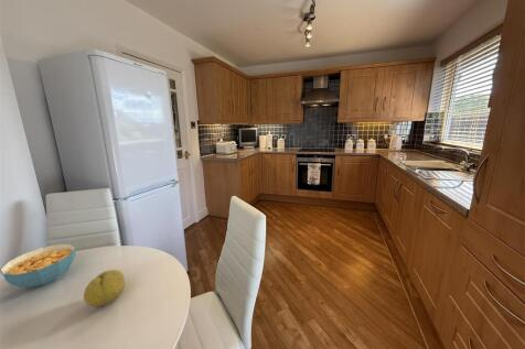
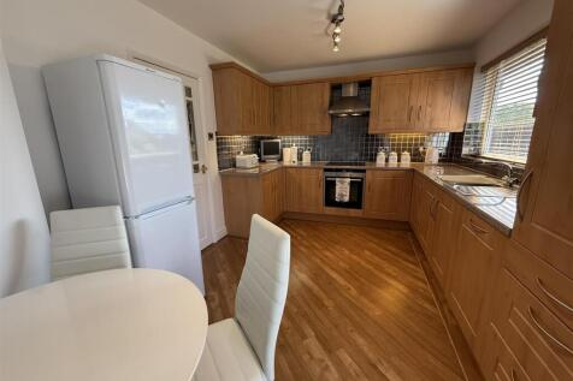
- cereal bowl (43, 269)
- fruit (106, 287)
